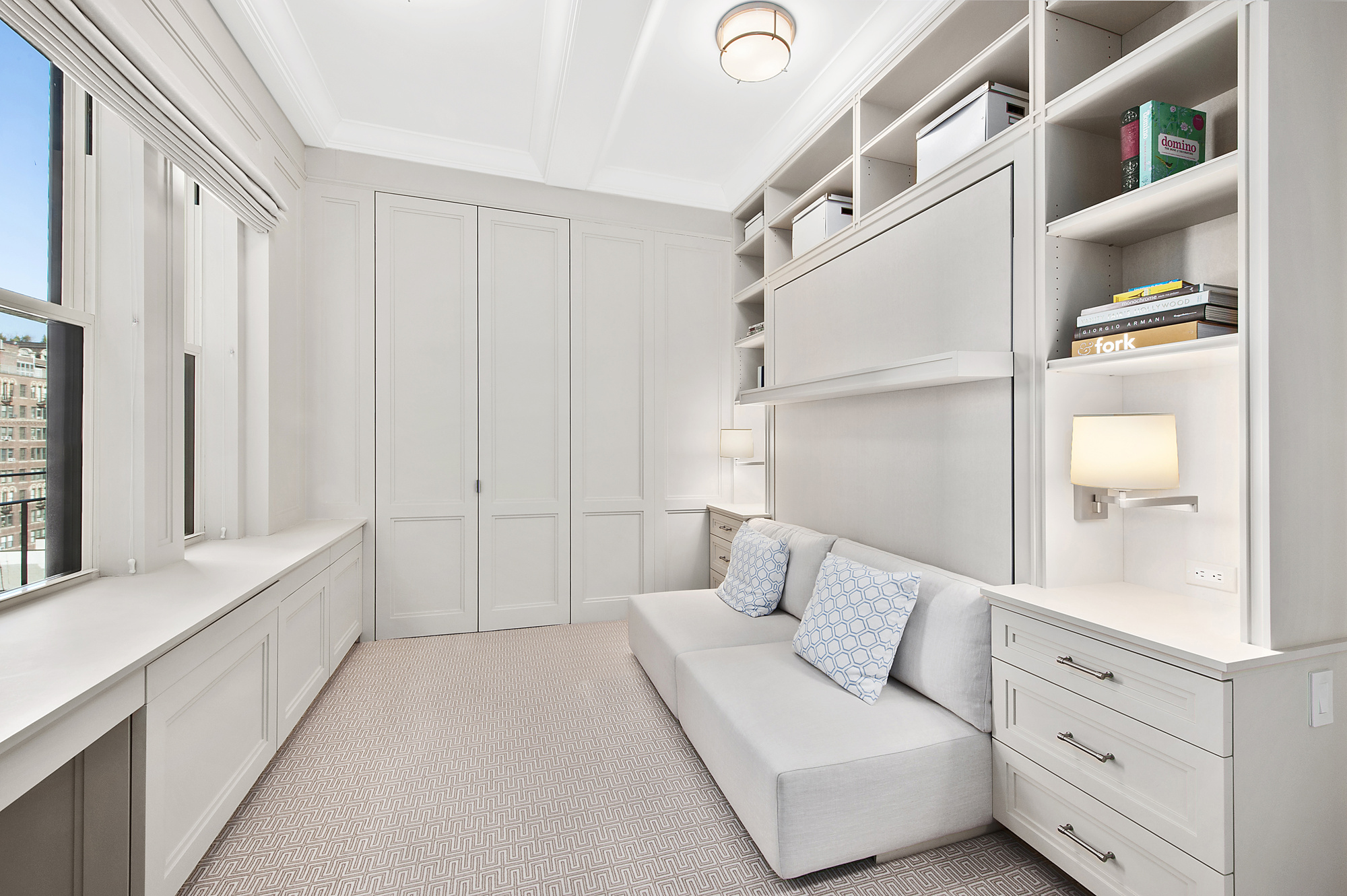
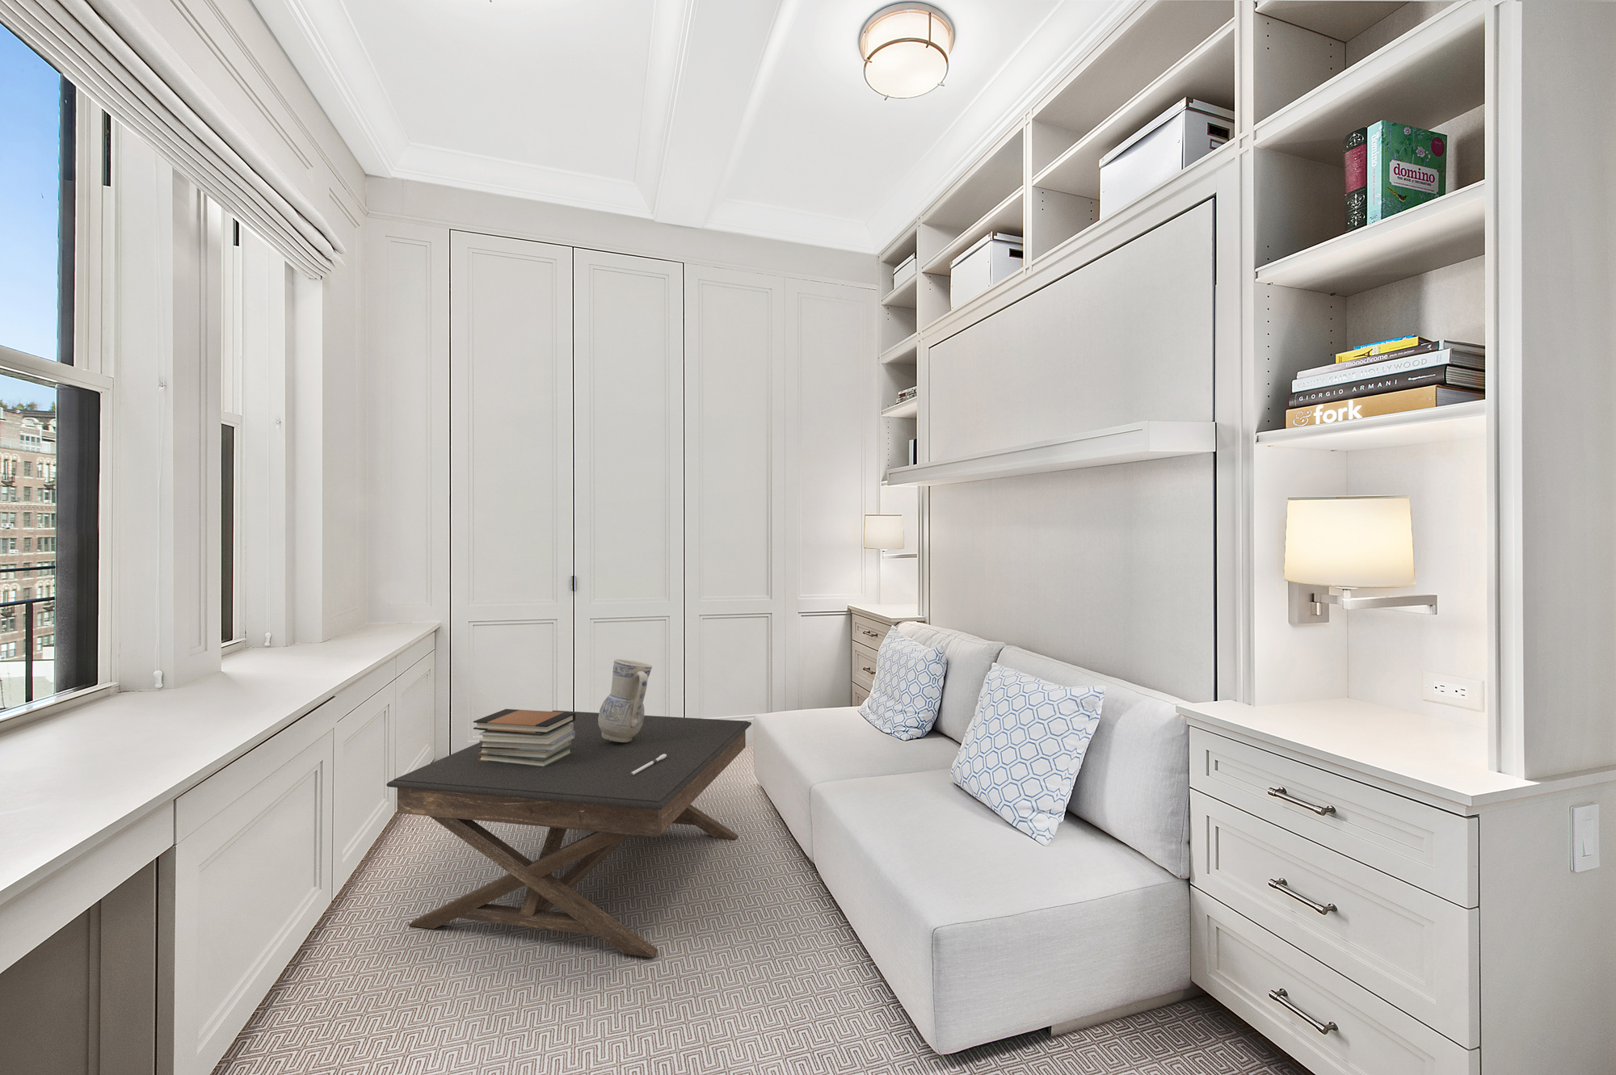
+ book stack (525, 735)
+ candle (649, 763)
+ coffee table (595, 810)
+ vase (625, 699)
